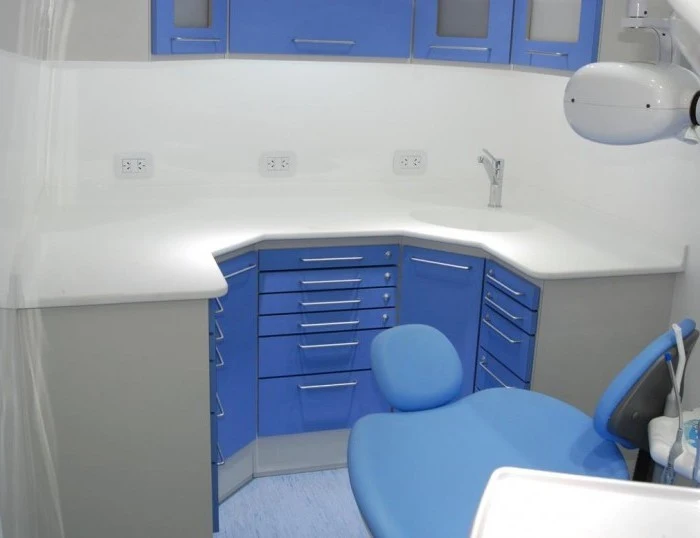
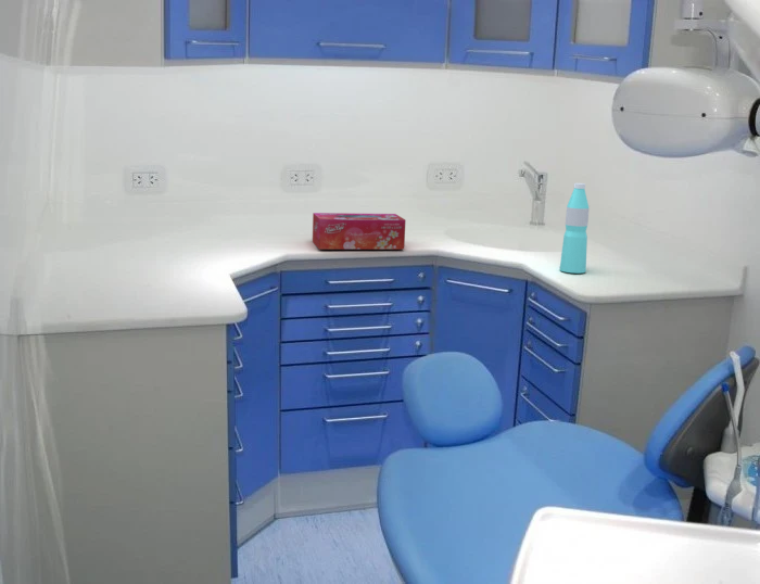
+ water bottle (575, 227)
+ tissue box (357, 230)
